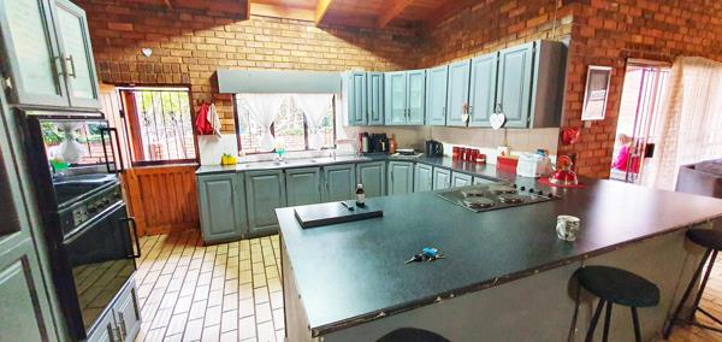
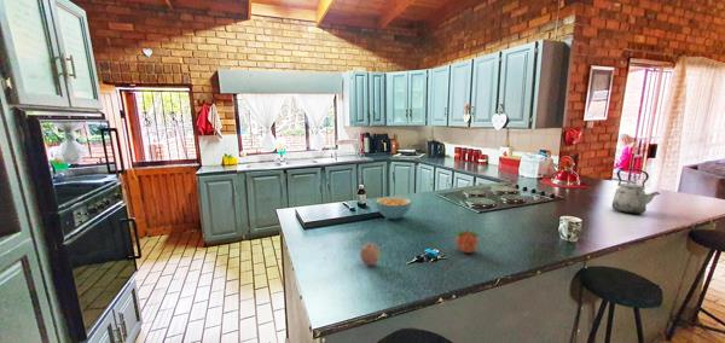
+ fruit (370, 254)
+ fruit (466, 239)
+ kettle (636, 191)
+ cereal bowl (393, 209)
